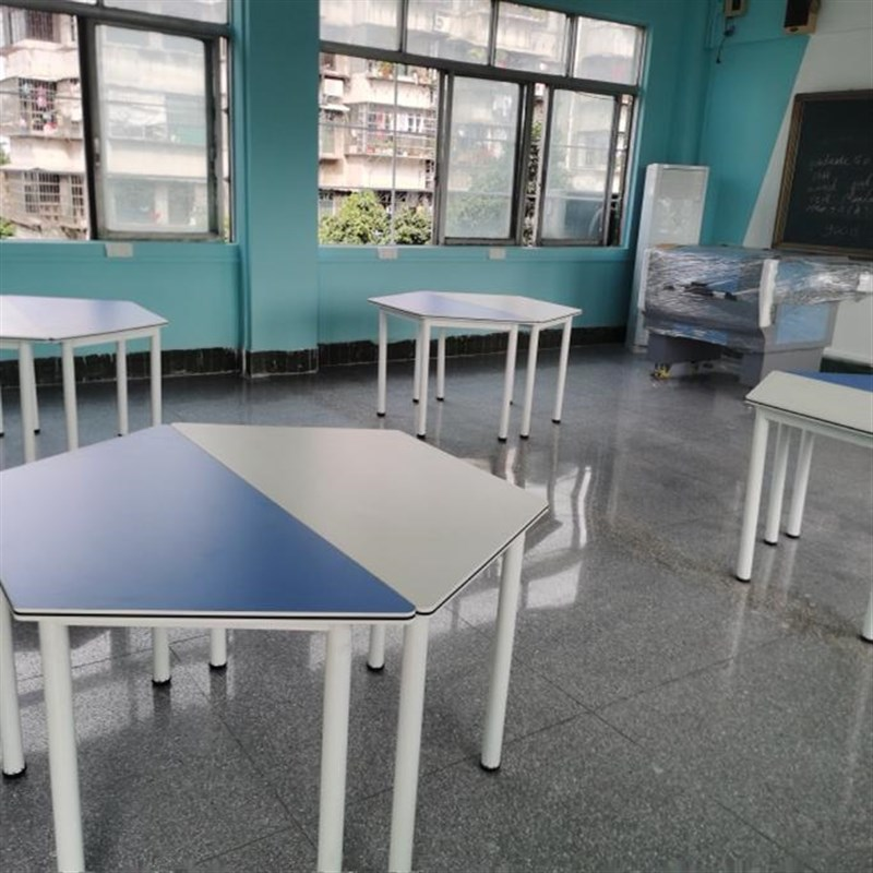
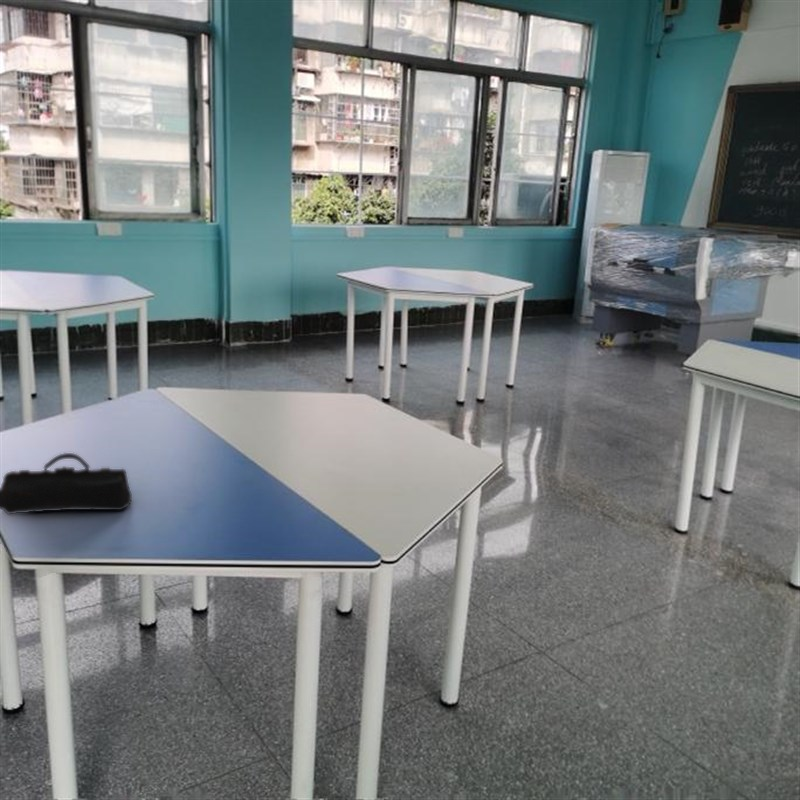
+ pencil case (65, 480)
